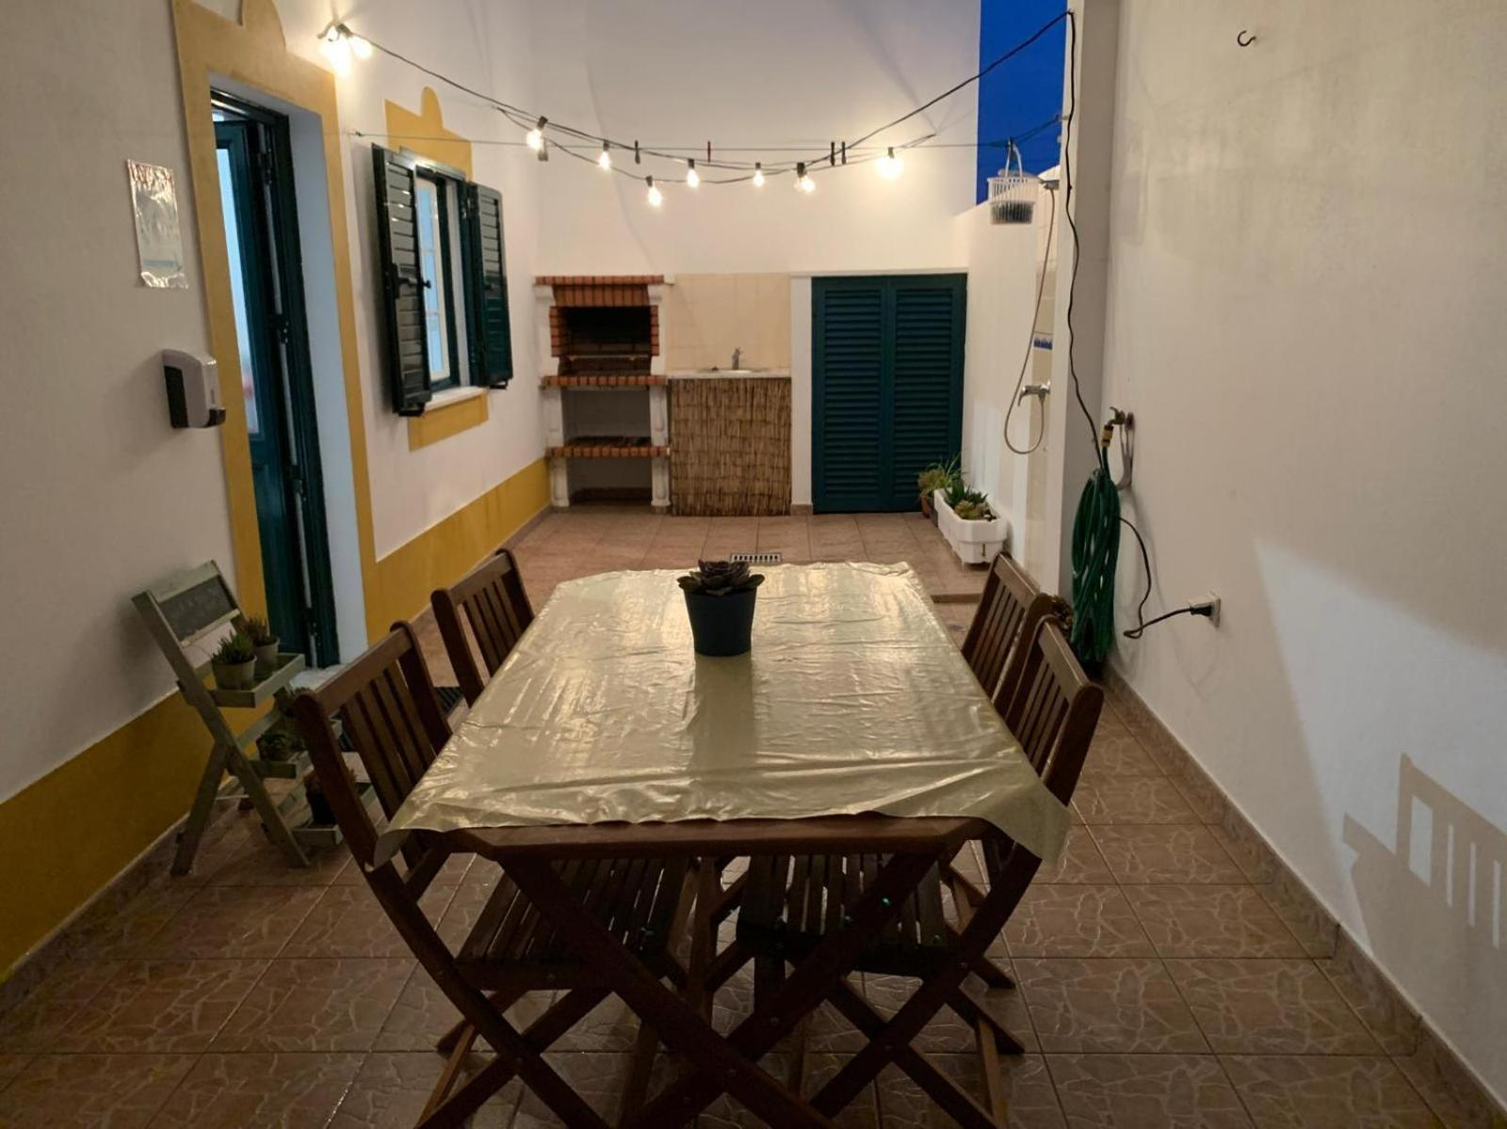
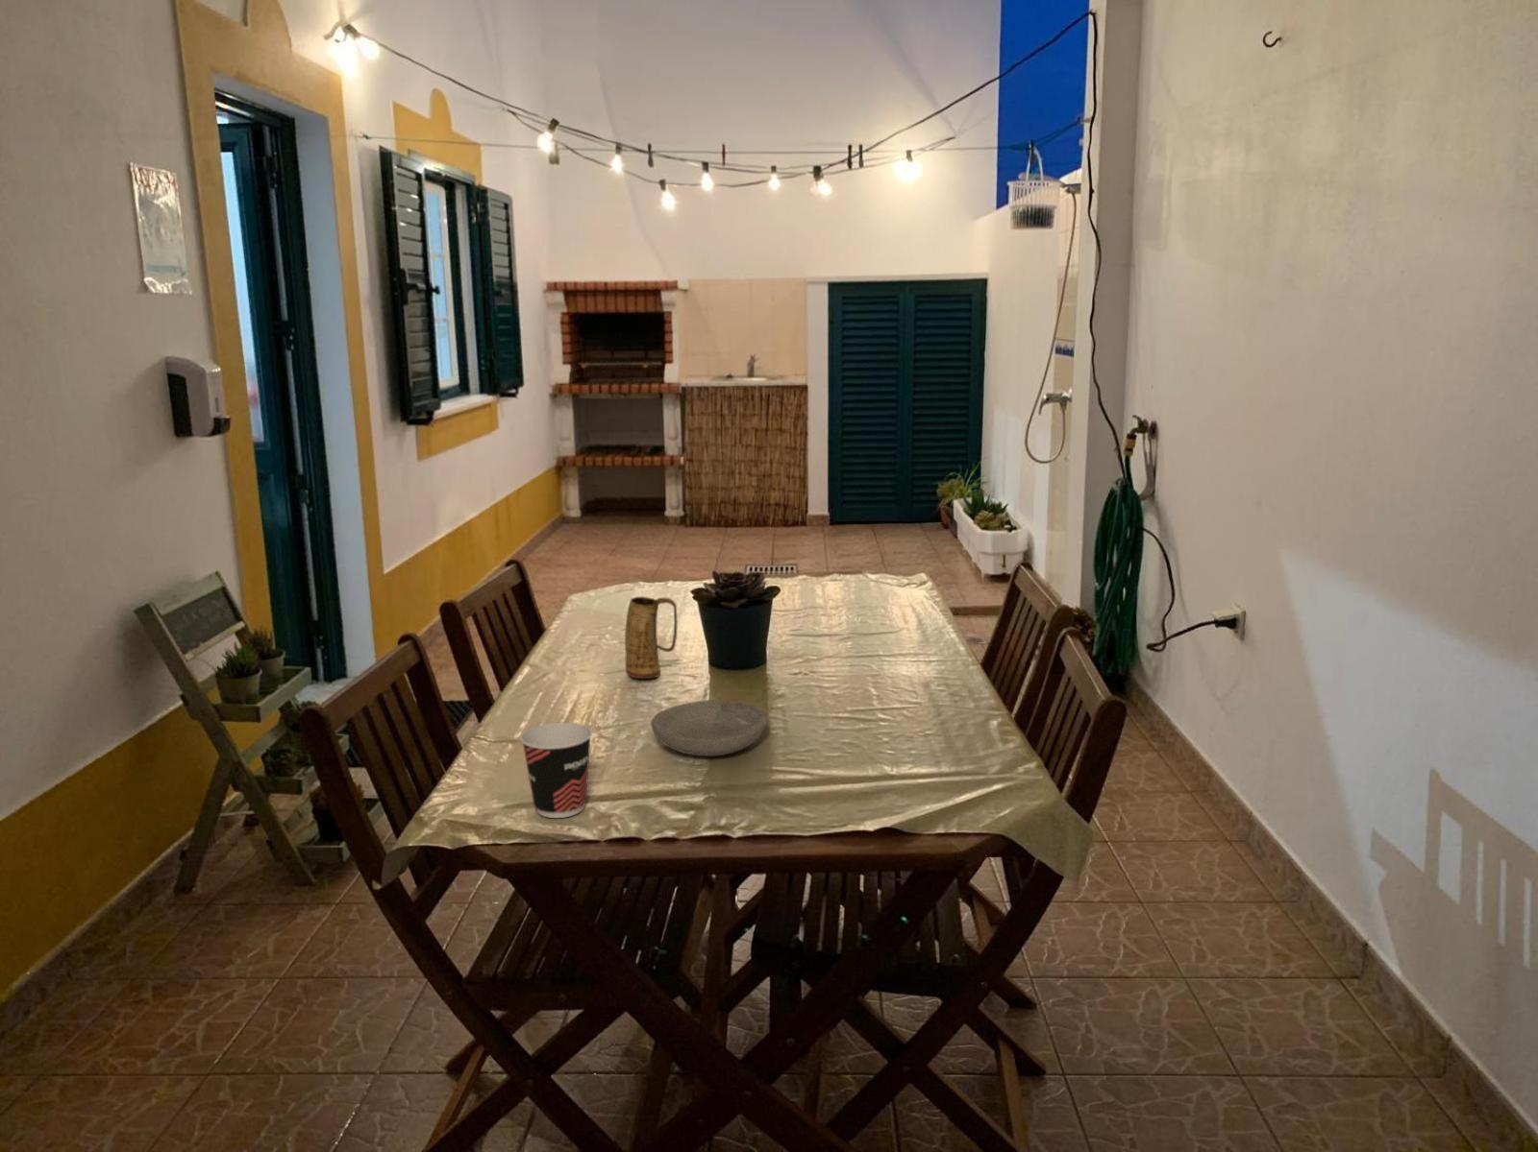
+ mug (650, 638)
+ bowl (711, 731)
+ cup (558, 771)
